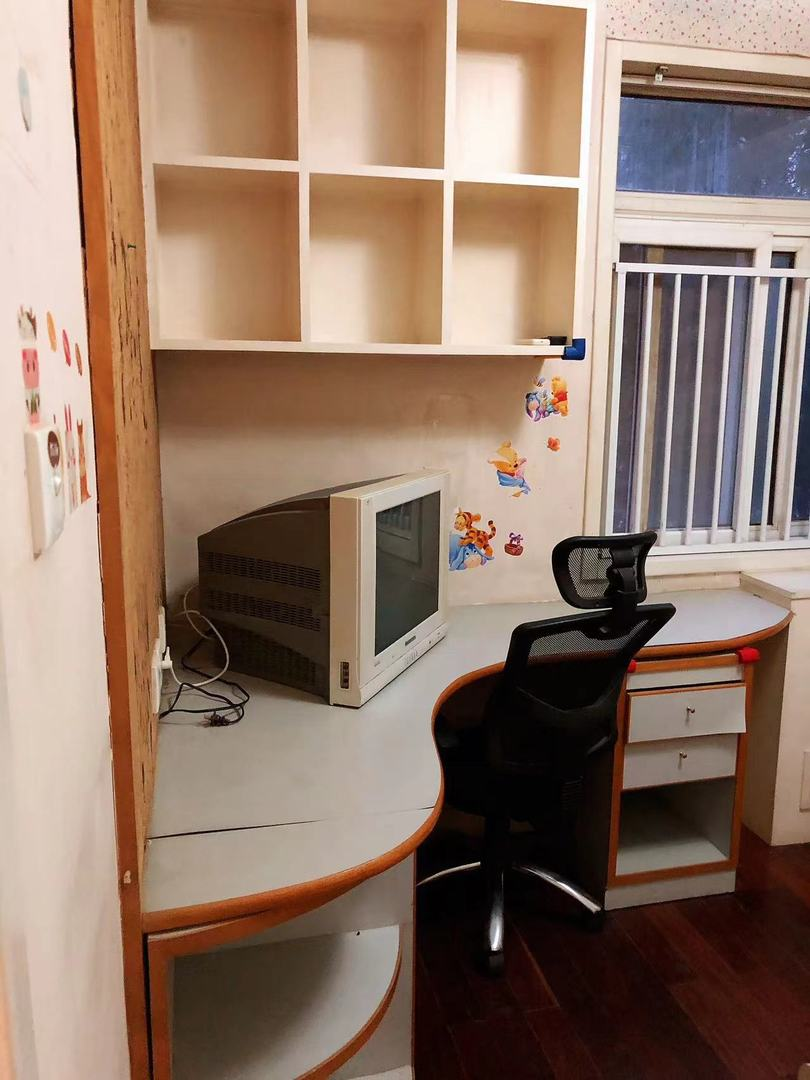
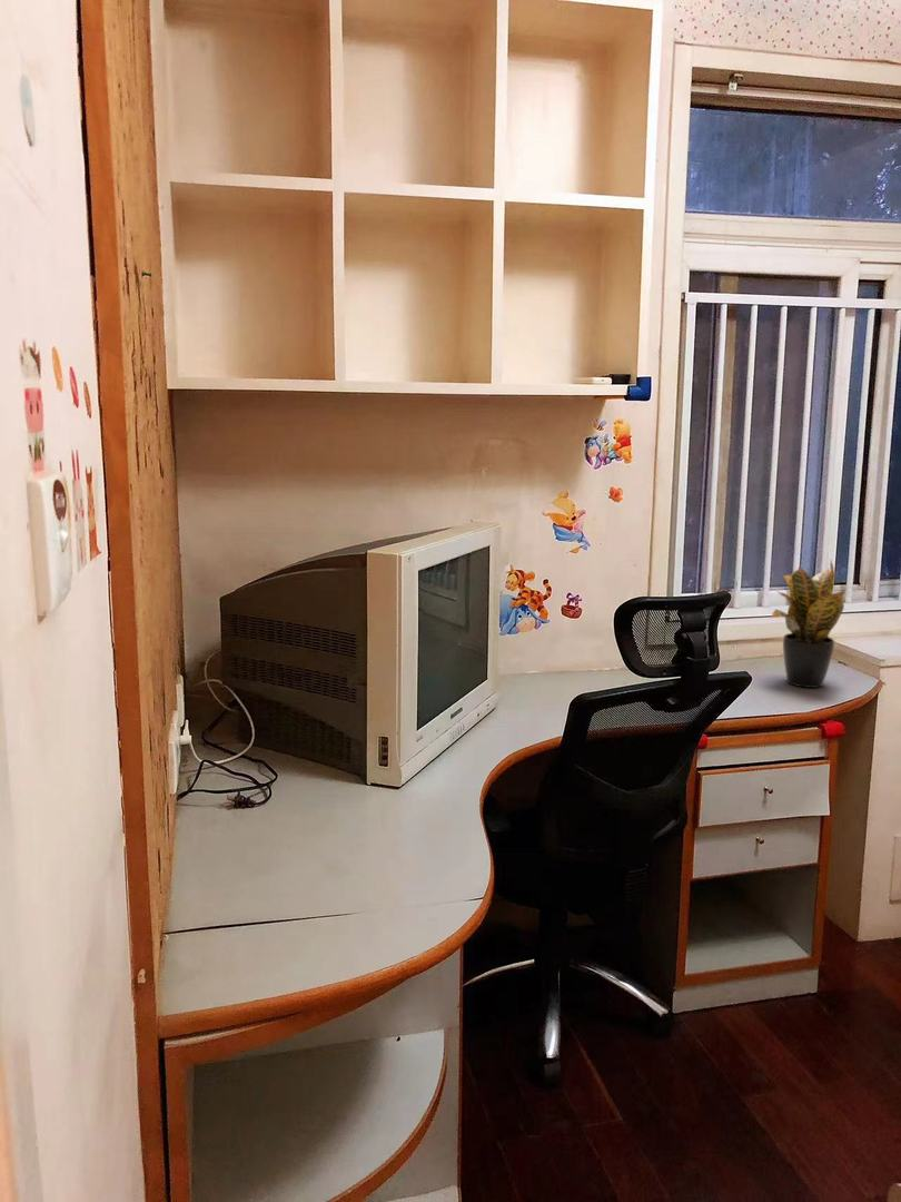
+ potted plant (806, 617)
